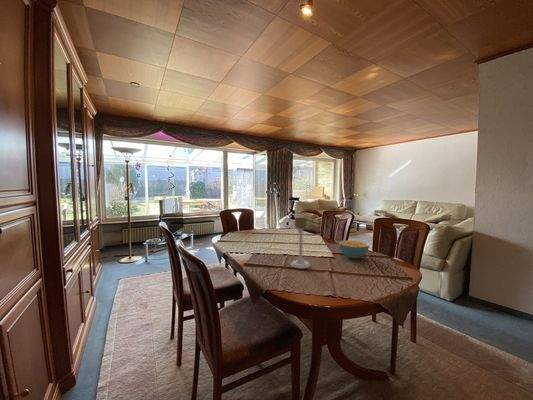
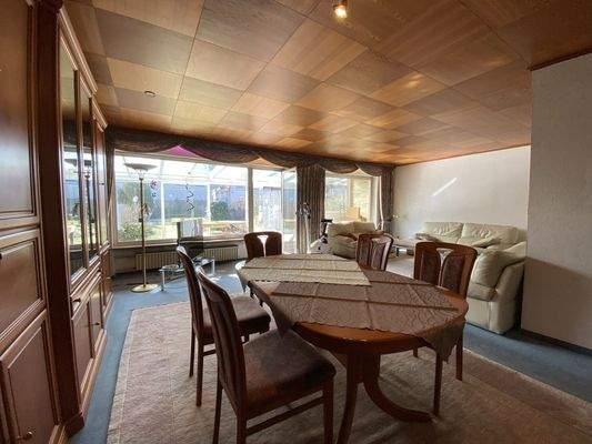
- cereal bowl (353, 250)
- candle holder (300, 241)
